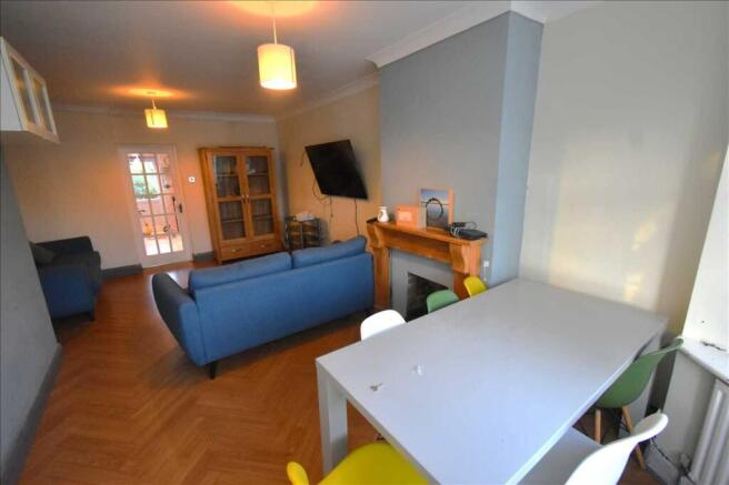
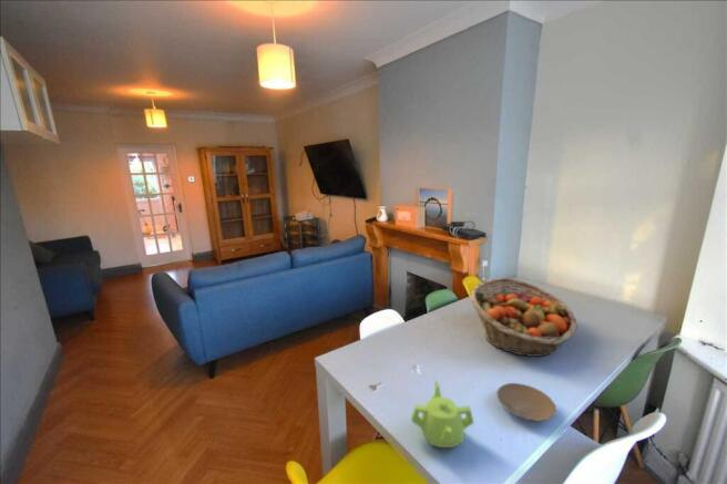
+ plate (524, 403)
+ fruit basket (521, 313)
+ teapot (442, 419)
